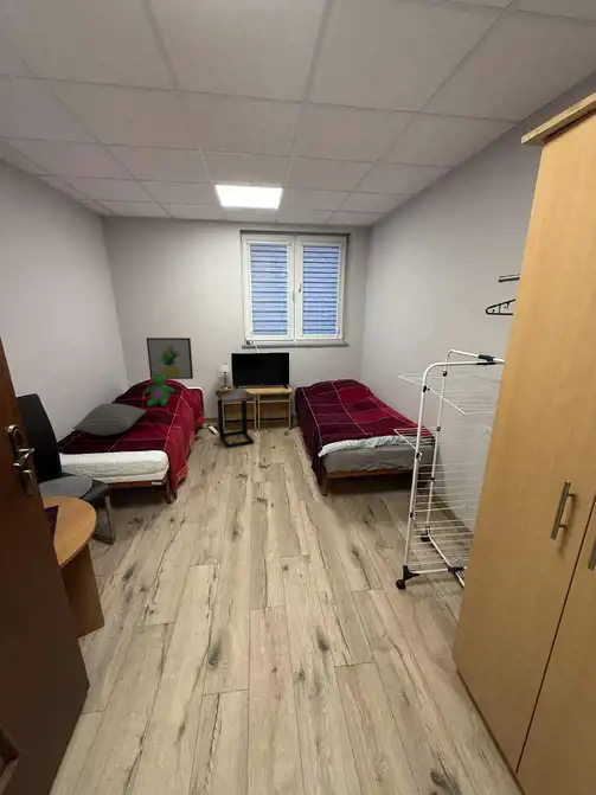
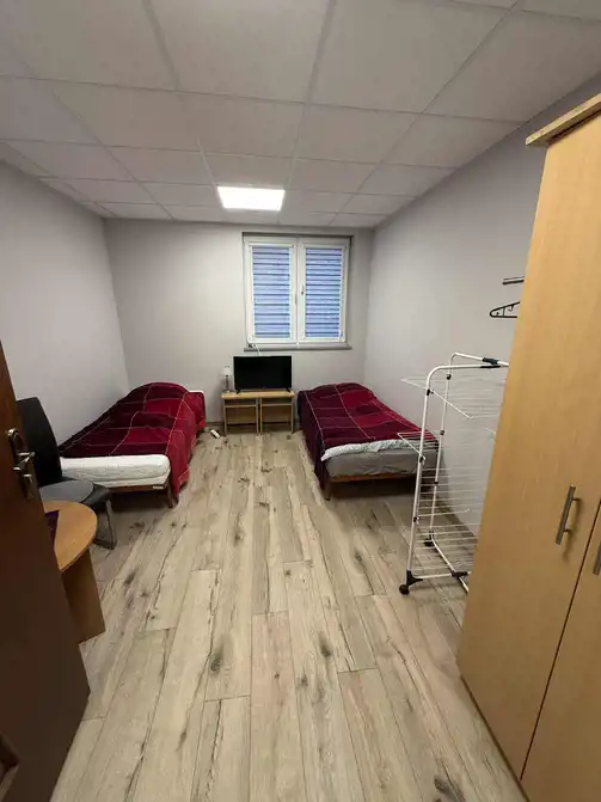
- side table (242, 416)
- teddy bear (158, 387)
- pillow (111, 418)
- wall art (169, 358)
